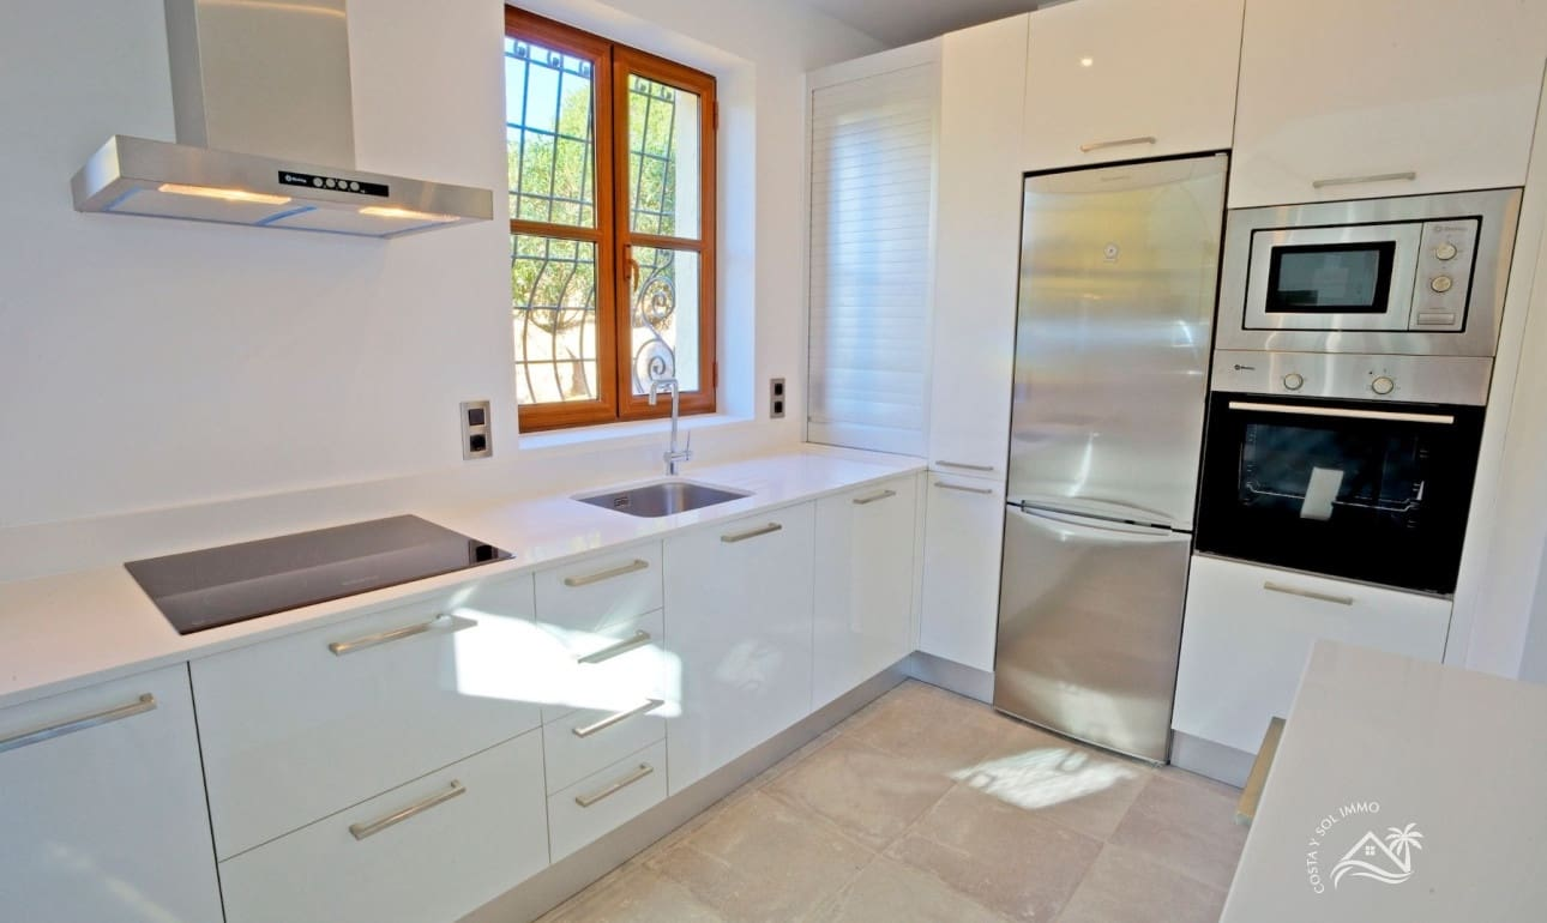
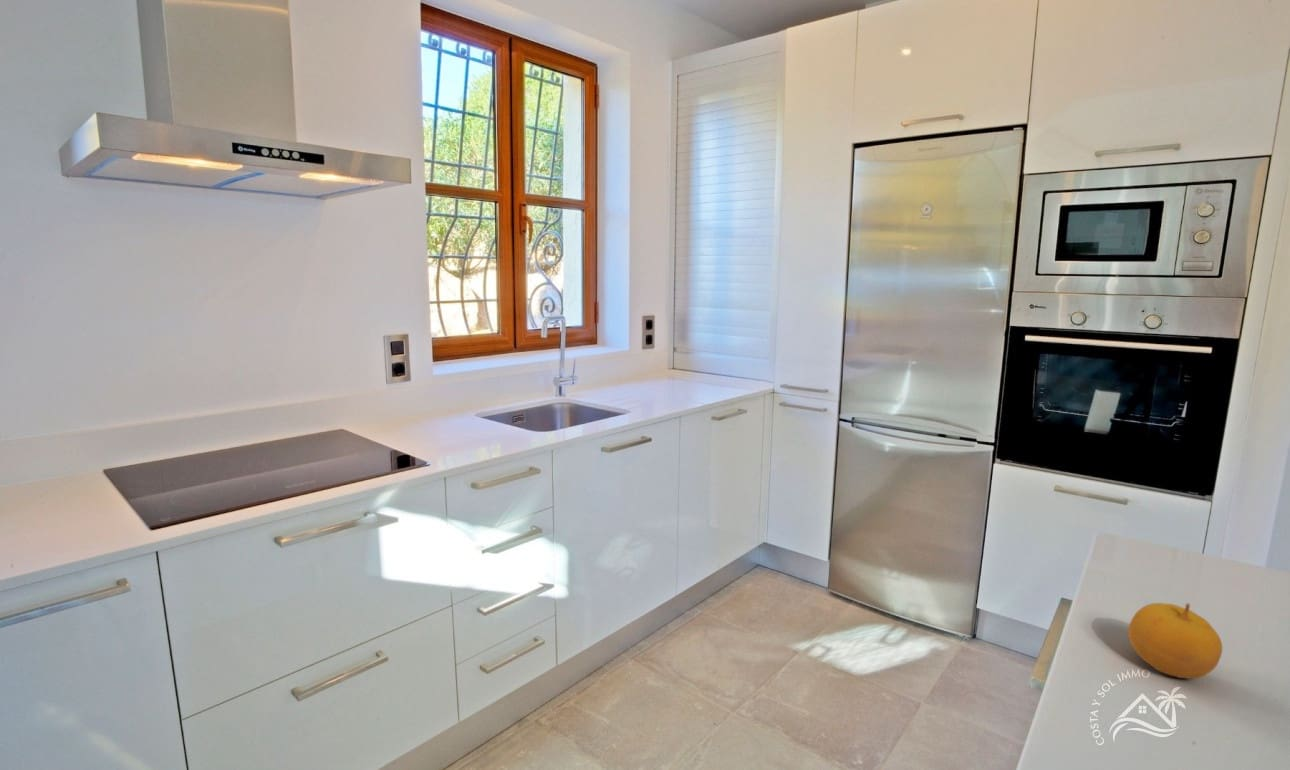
+ fruit (1174, 633)
